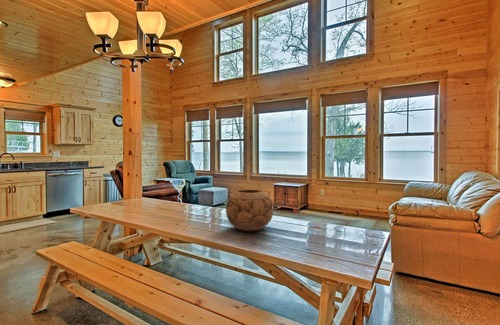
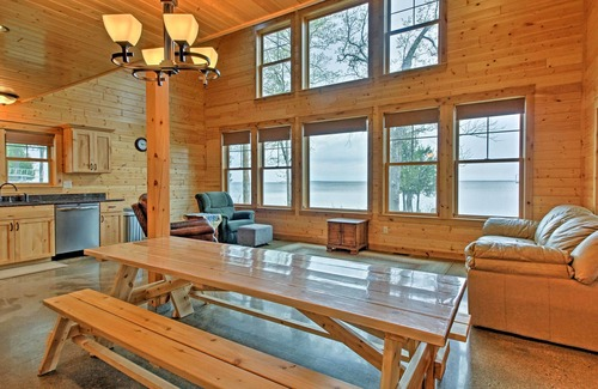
- decorative bowl (249, 209)
